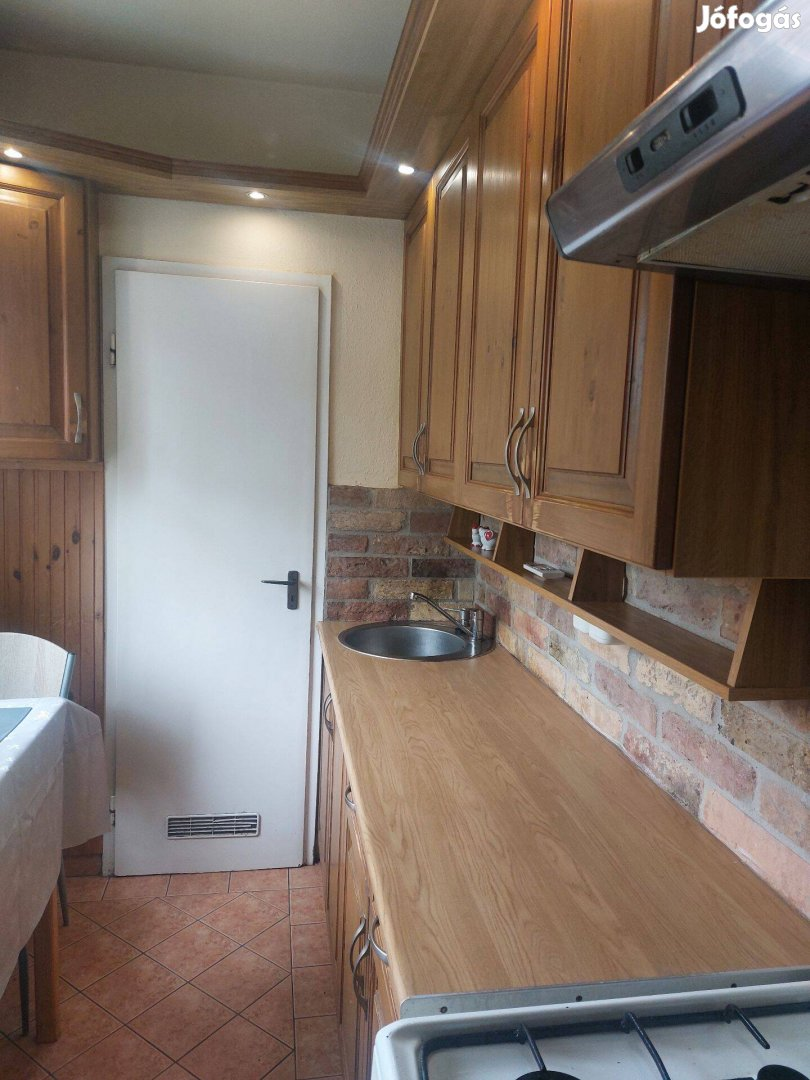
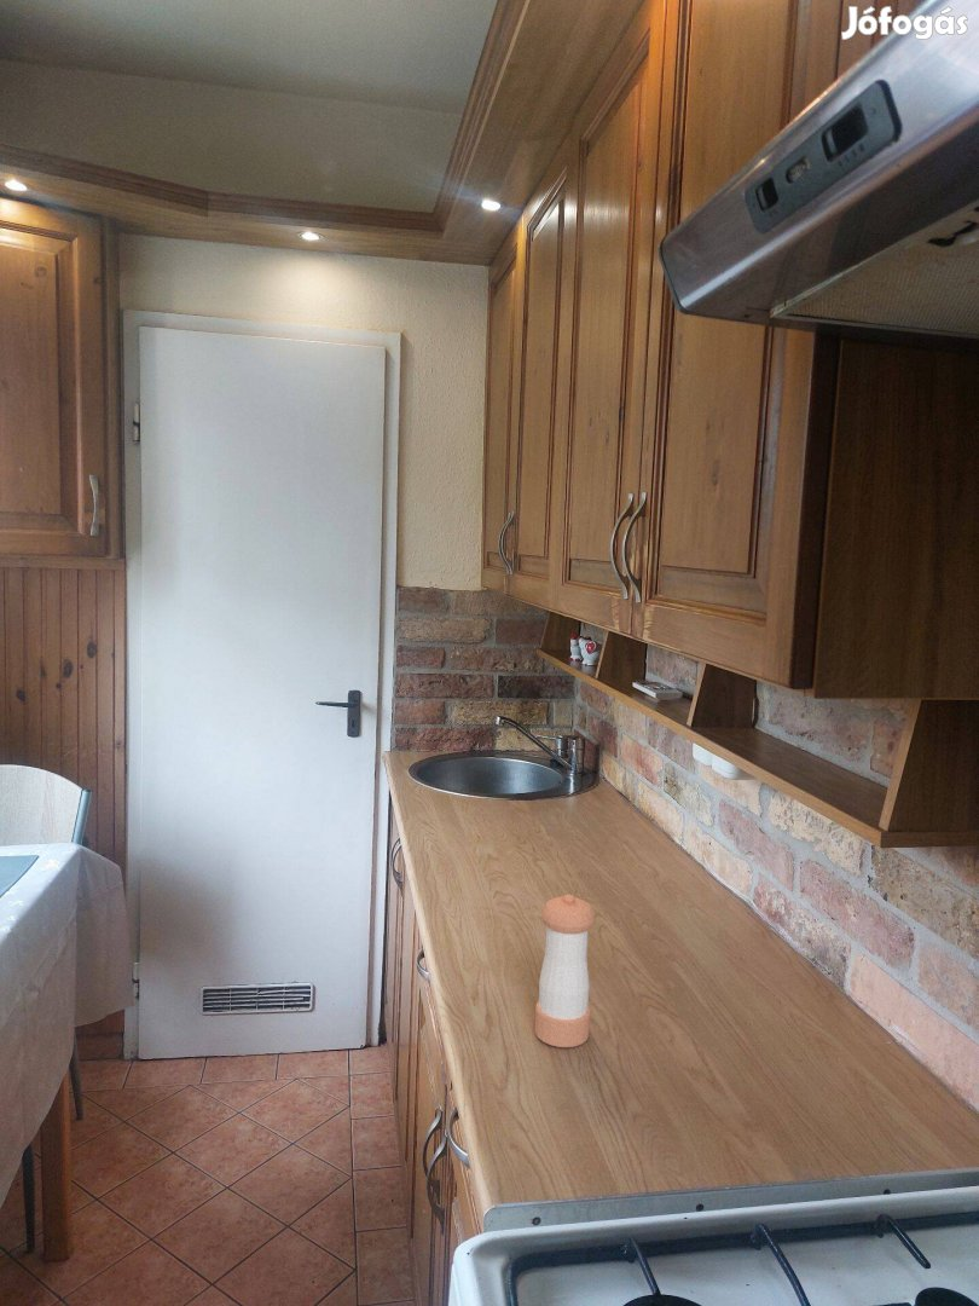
+ pepper shaker (564, 964)
